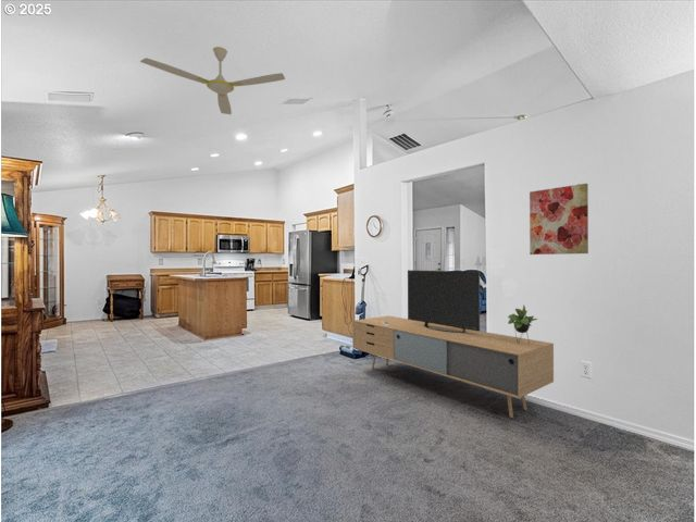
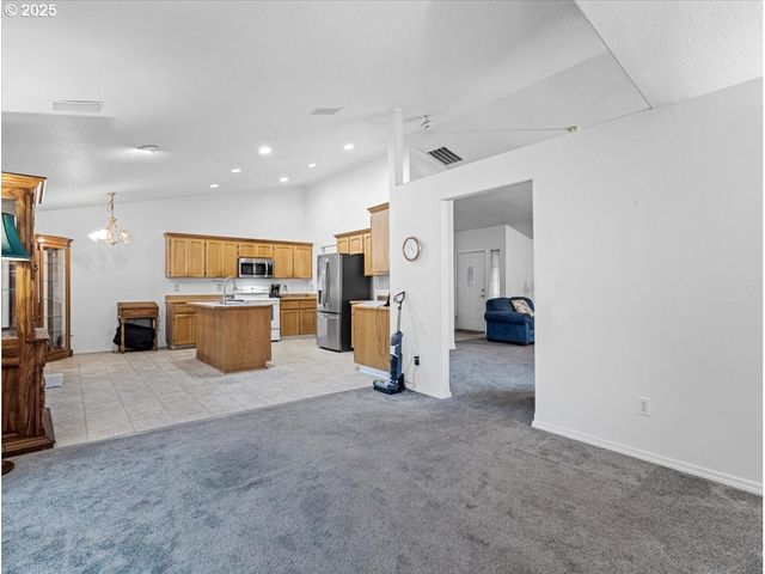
- wall art (557, 221)
- ceiling fan (216, 77)
- media console (437, 327)
